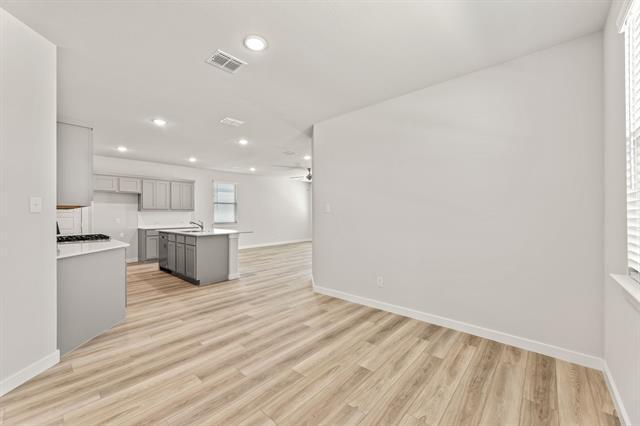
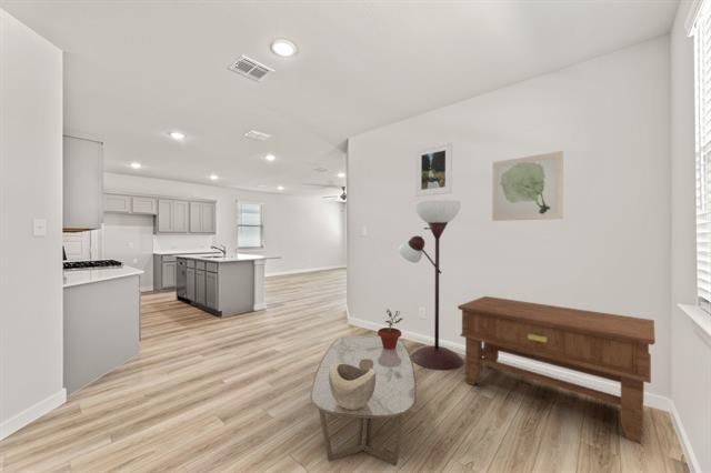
+ decorative bowl (352, 384)
+ wall art (524, 188)
+ side table (547, 353)
+ coffee table (372, 394)
+ floor lamp (435, 280)
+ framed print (433, 170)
+ potted plant (390, 328)
